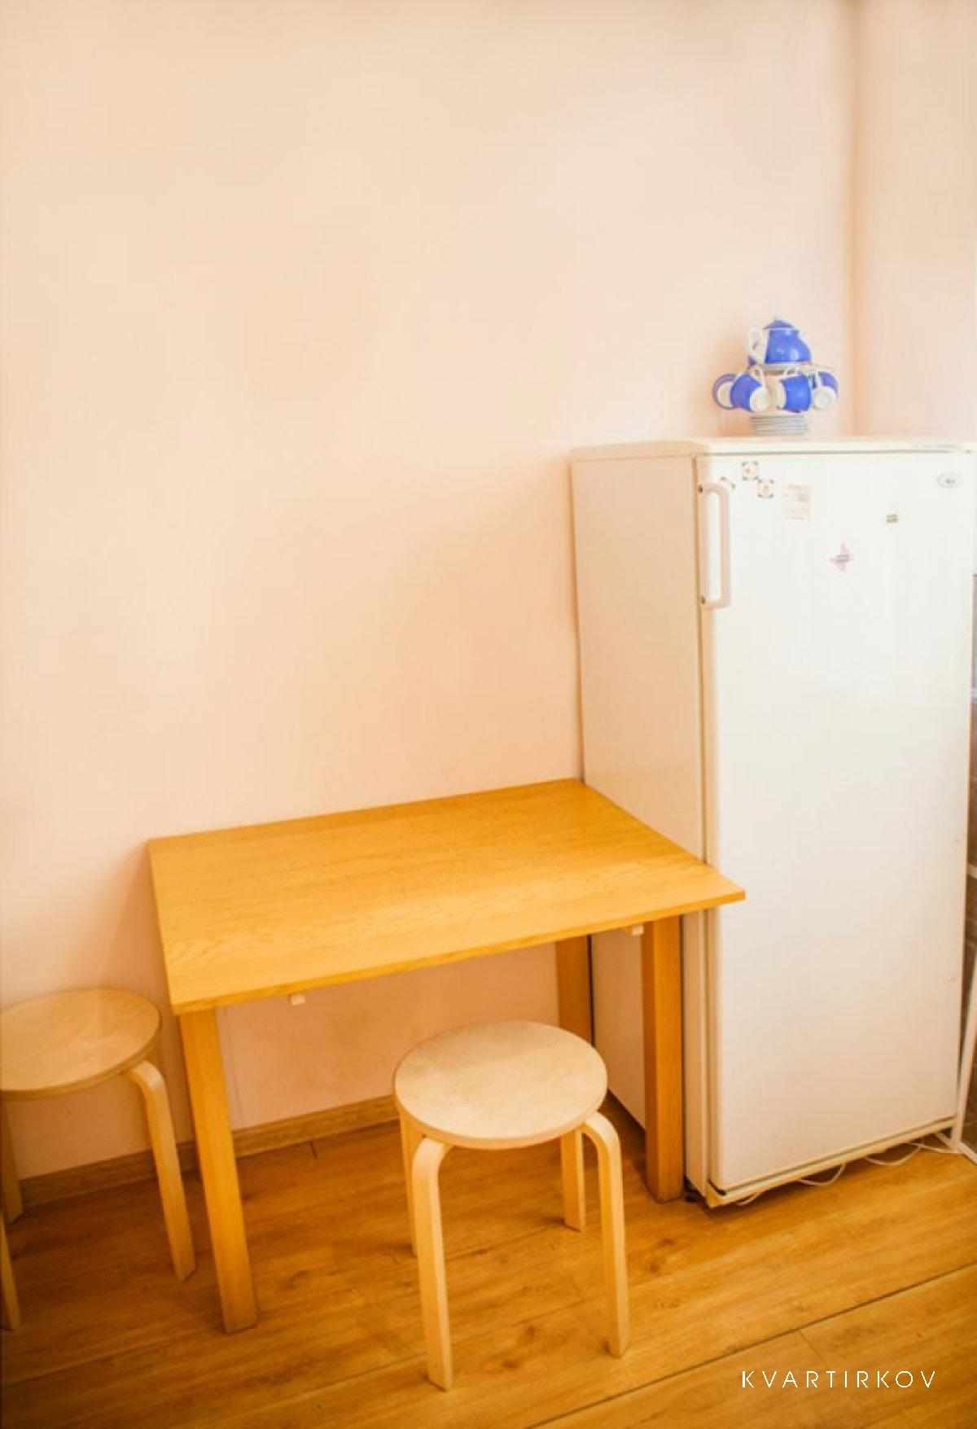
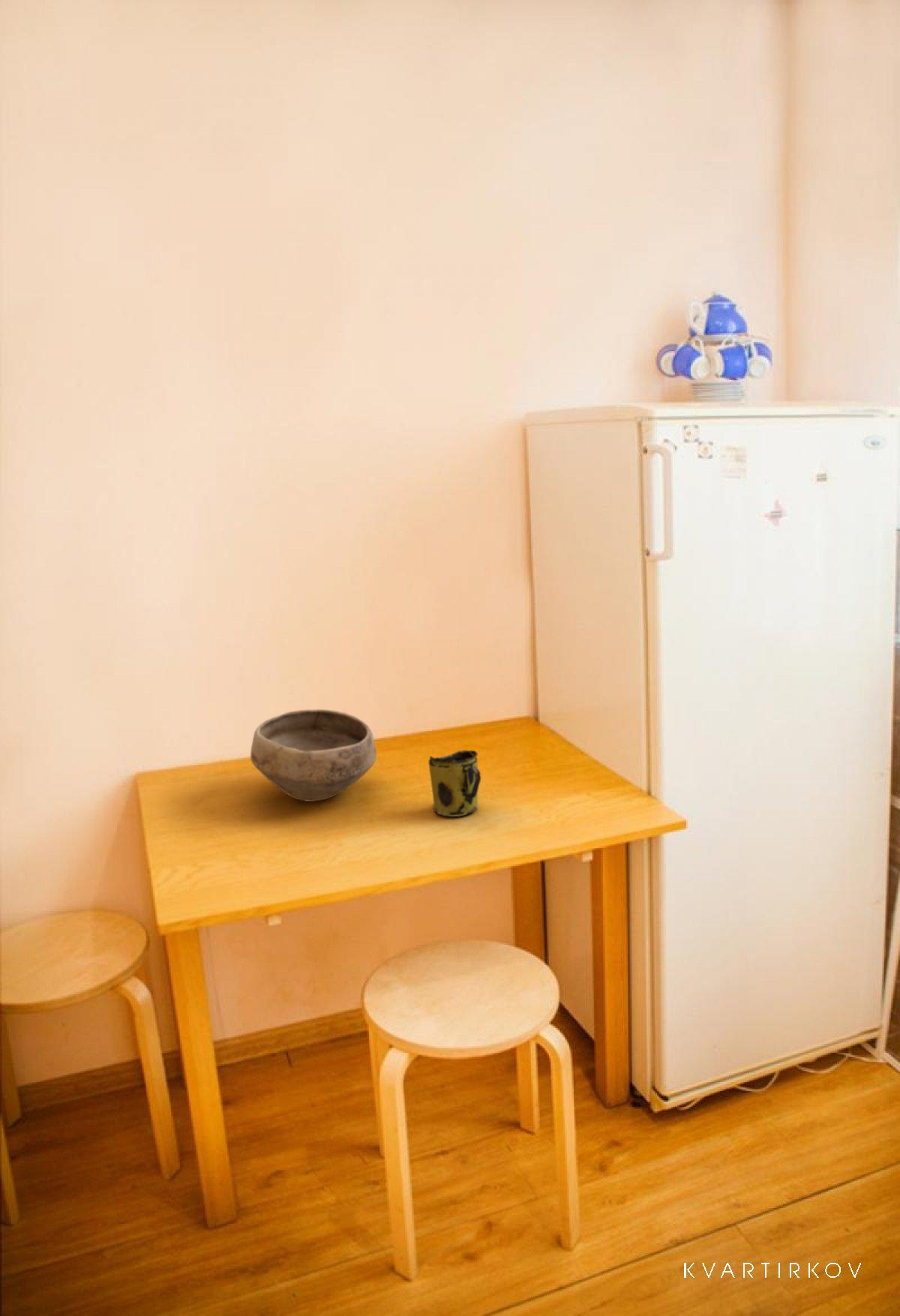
+ bowl (315, 758)
+ mug (458, 782)
